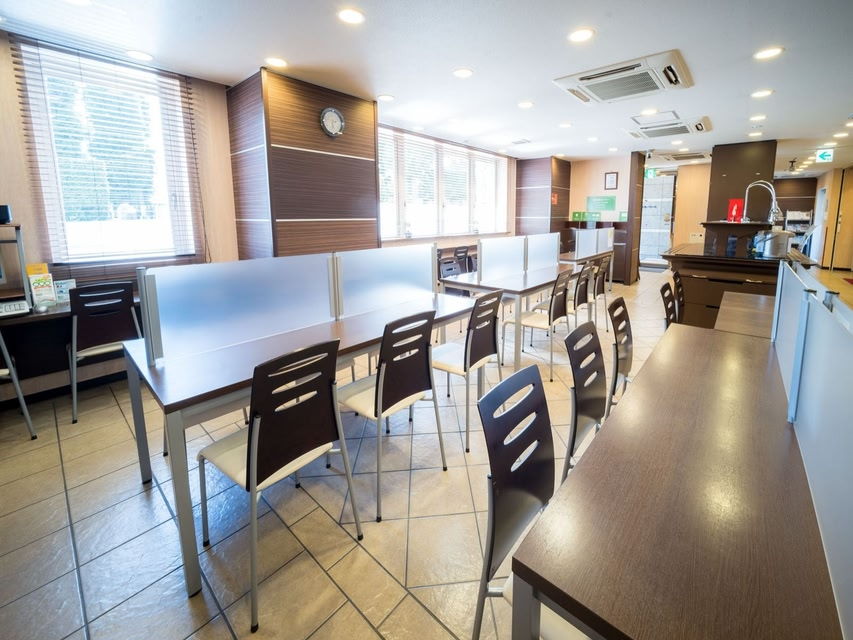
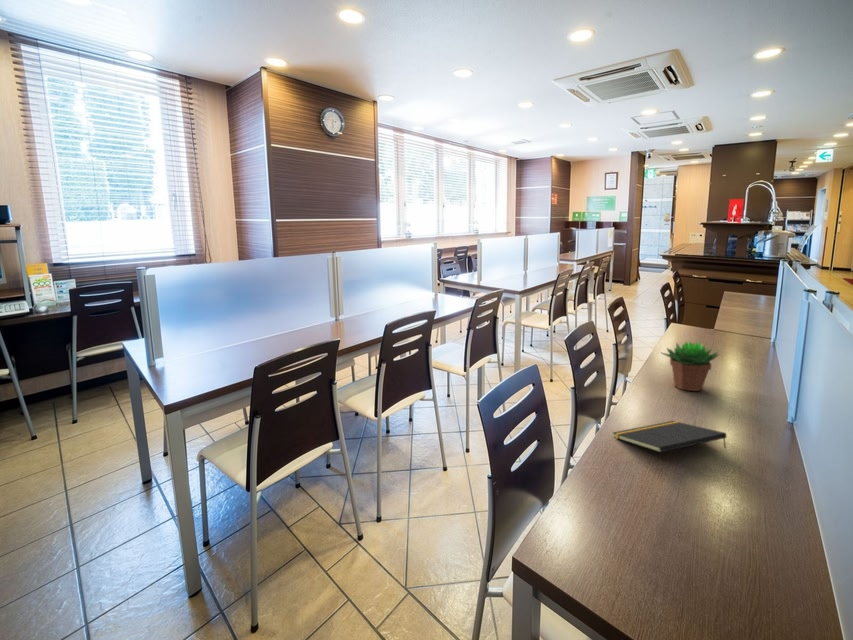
+ succulent plant (689, 364)
+ notepad (667, 435)
